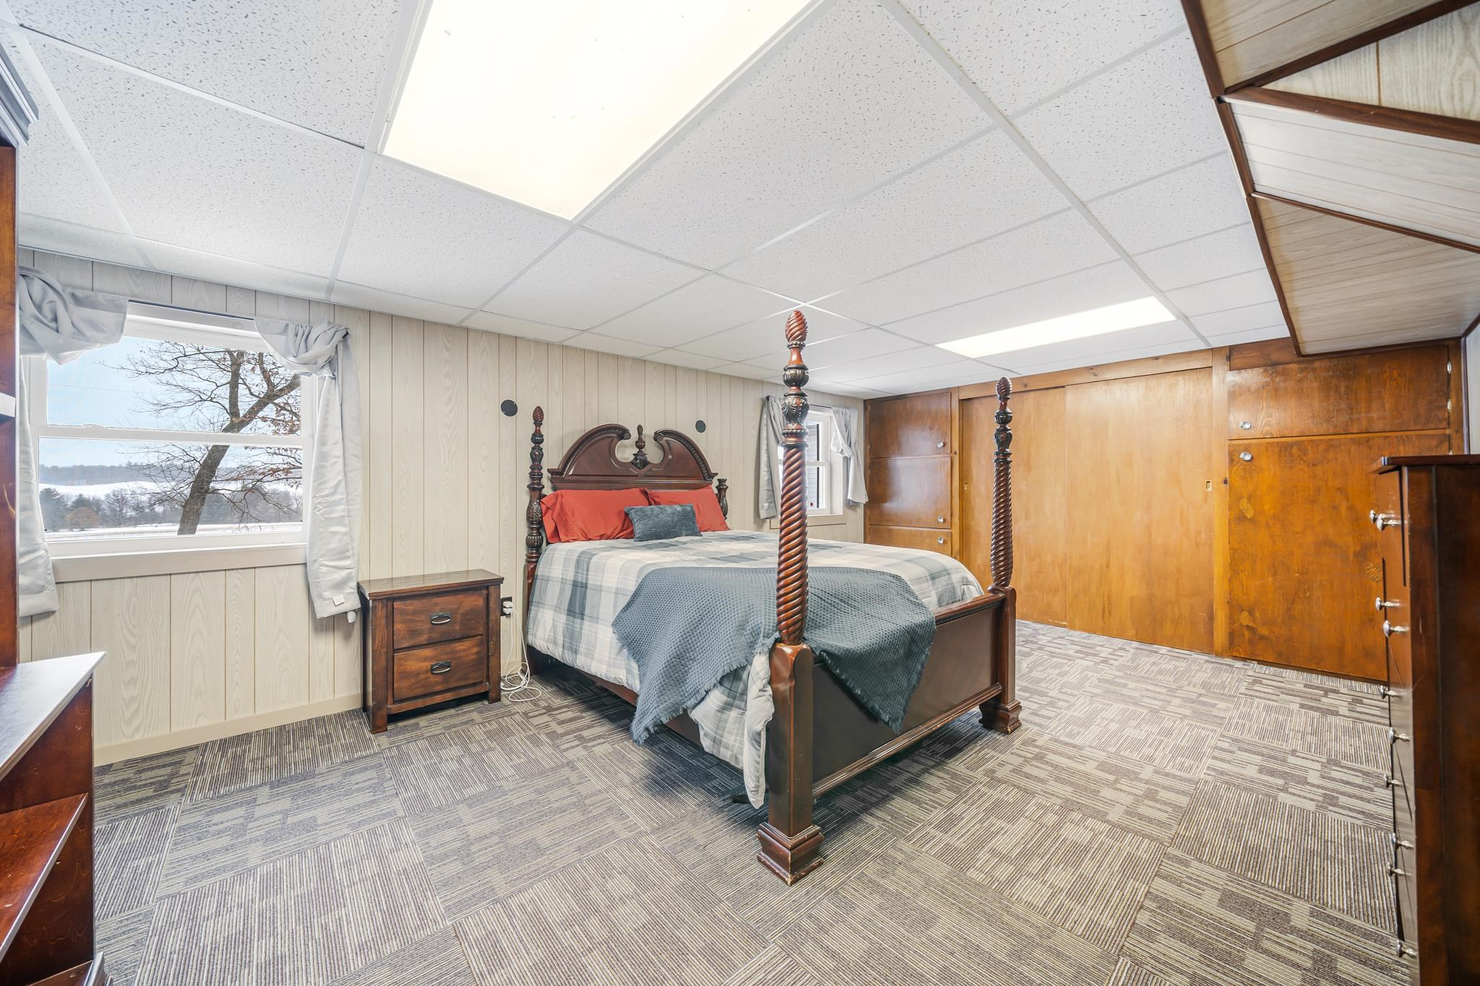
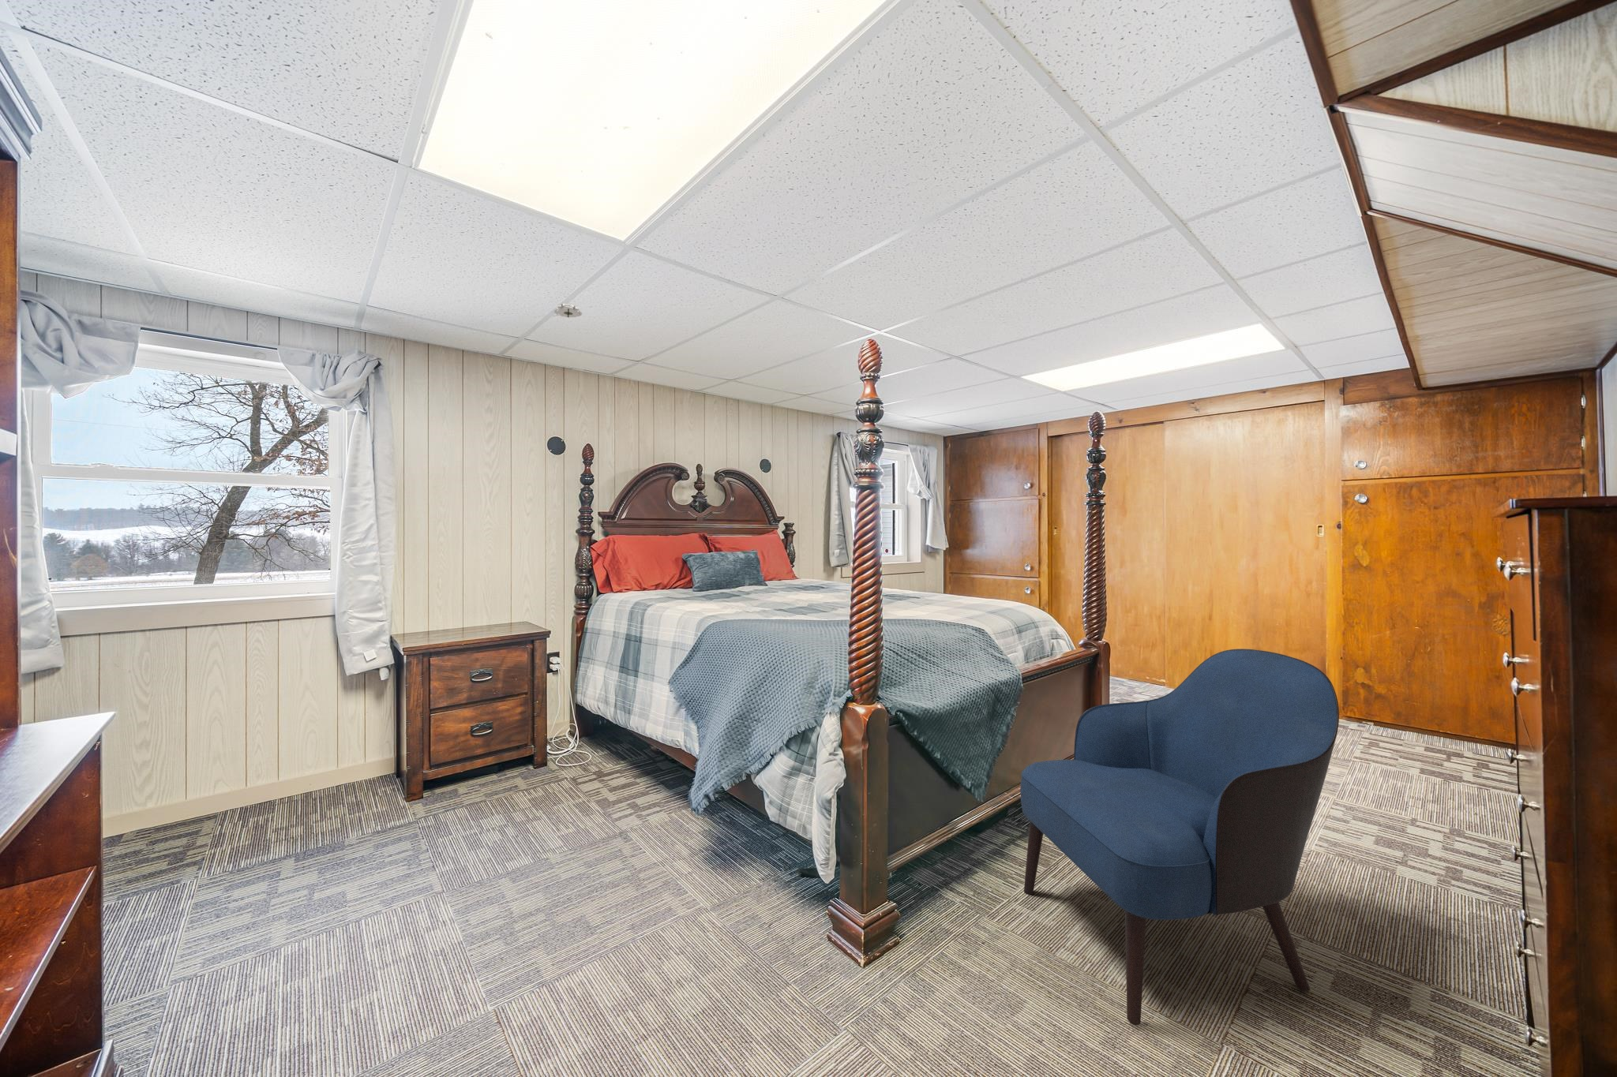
+ armchair (1172, 797)
+ smoke detector (567, 310)
